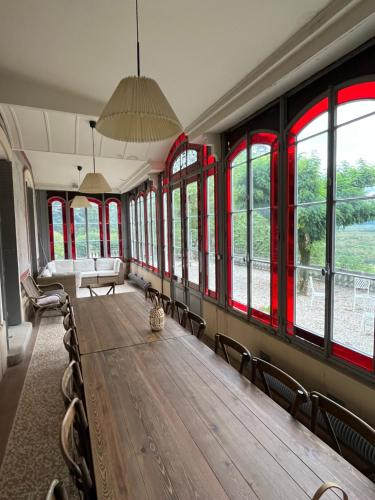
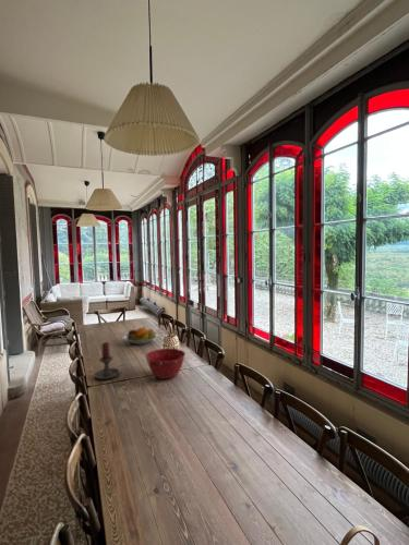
+ fruit bowl (141, 334)
+ mixing bowl (166, 364)
+ candle holder (109, 358)
